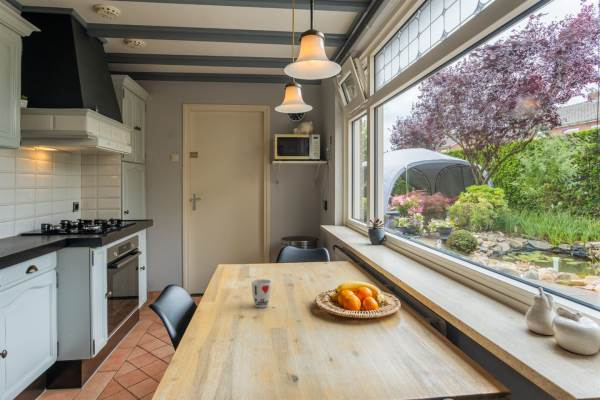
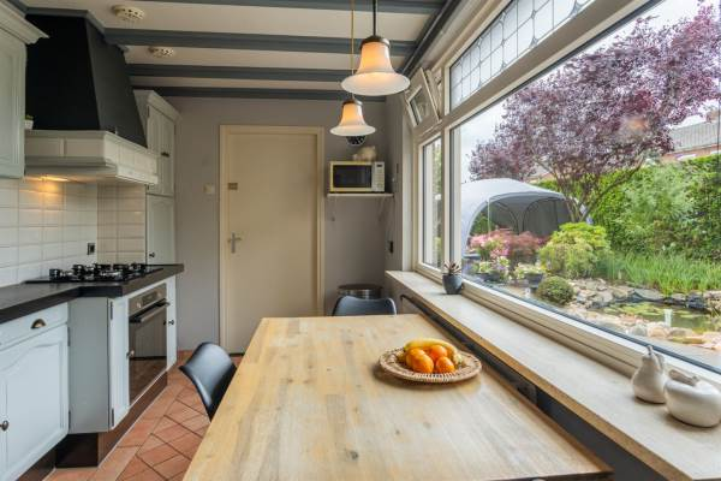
- cup (261, 293)
